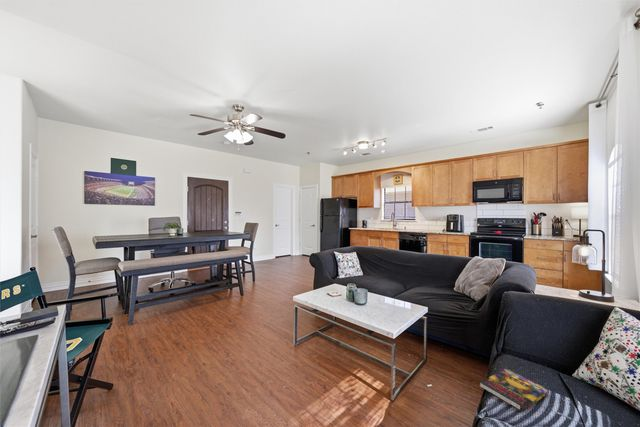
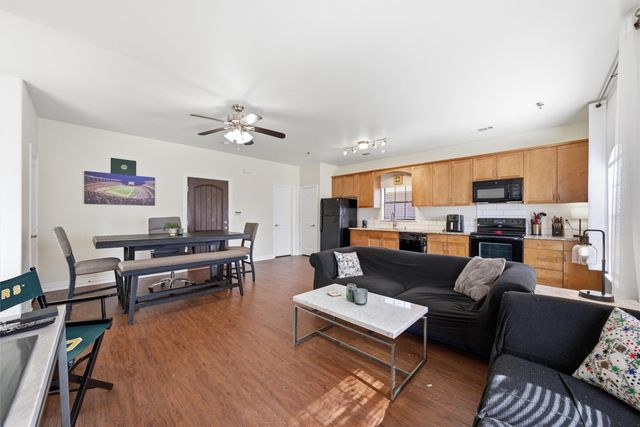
- book (513, 387)
